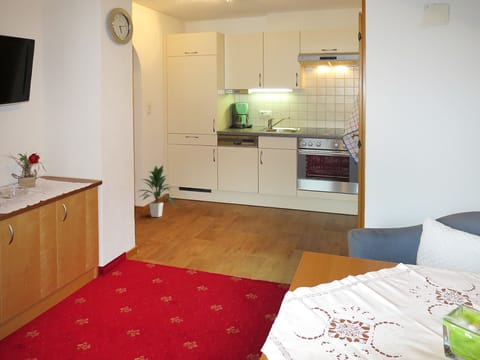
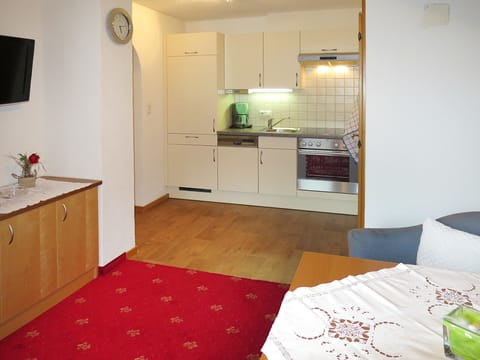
- indoor plant (157, 190)
